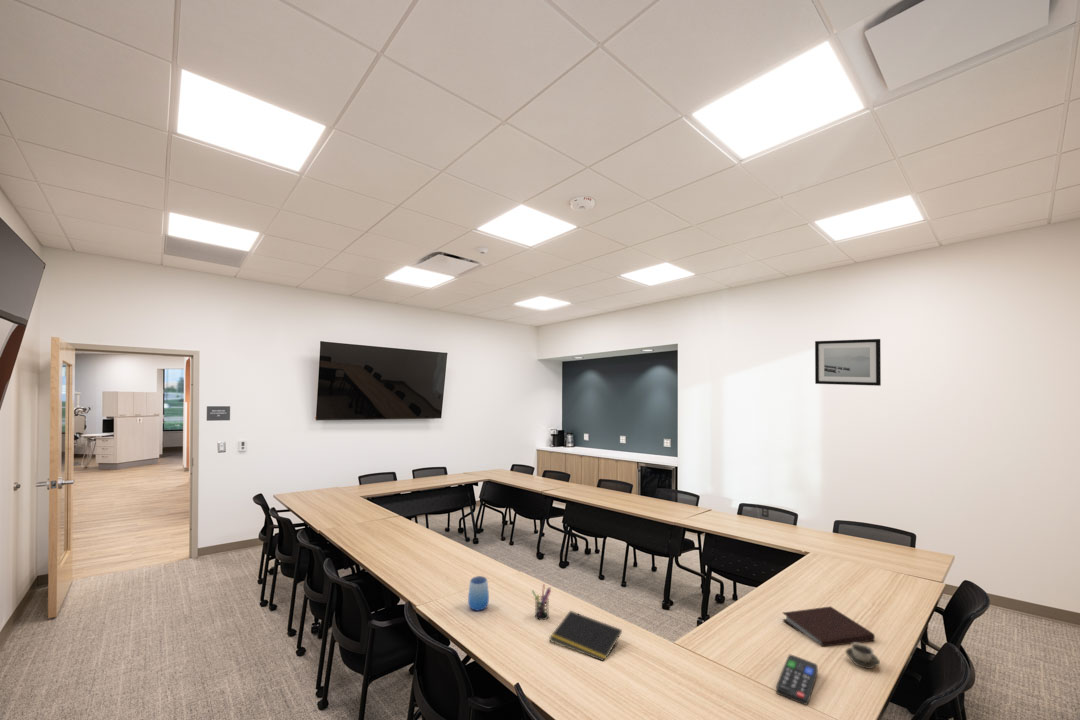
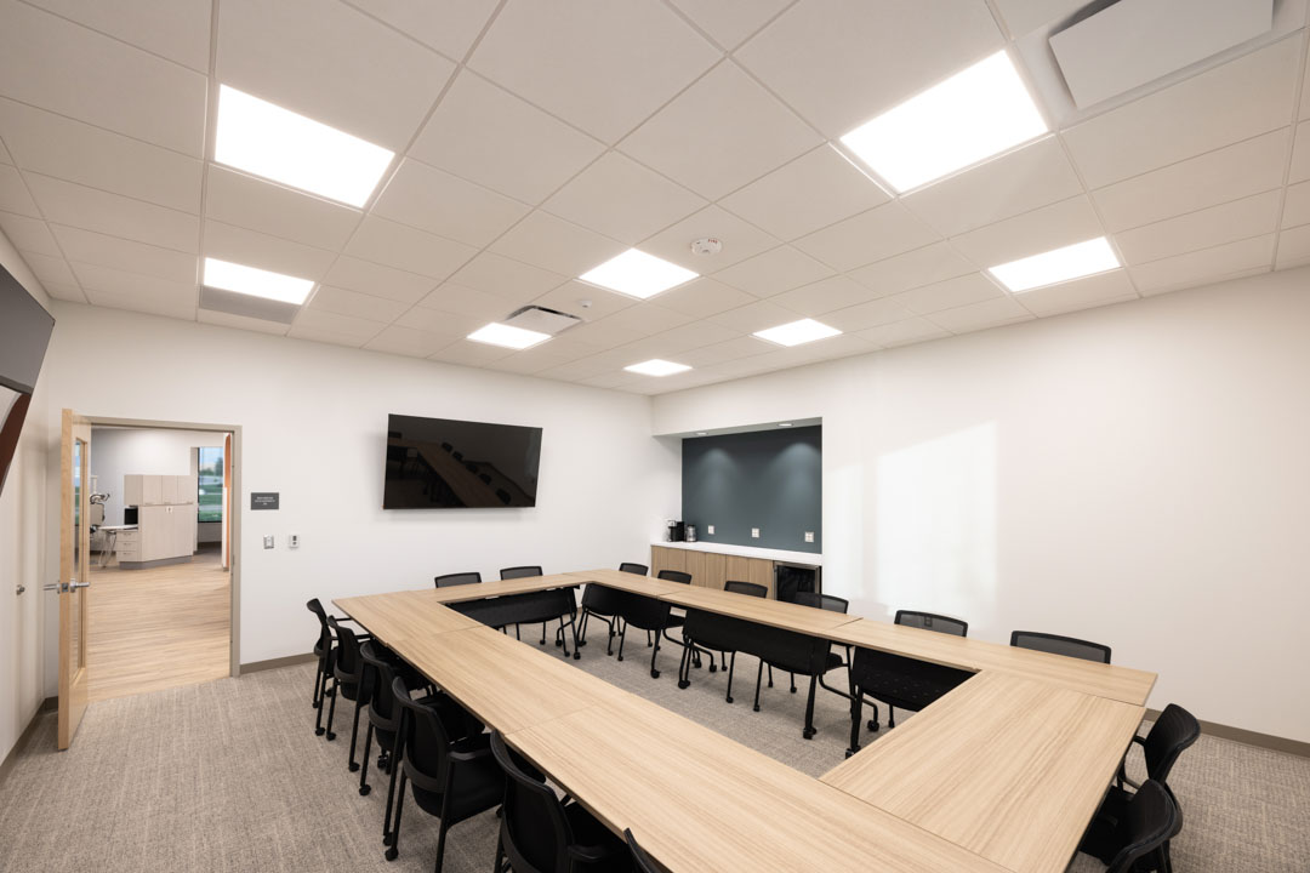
- cup (478, 593)
- wall art (846, 362)
- notepad (585, 635)
- remote control (797, 678)
- cup (862, 655)
- notebook (826, 626)
- pen holder (541, 601)
